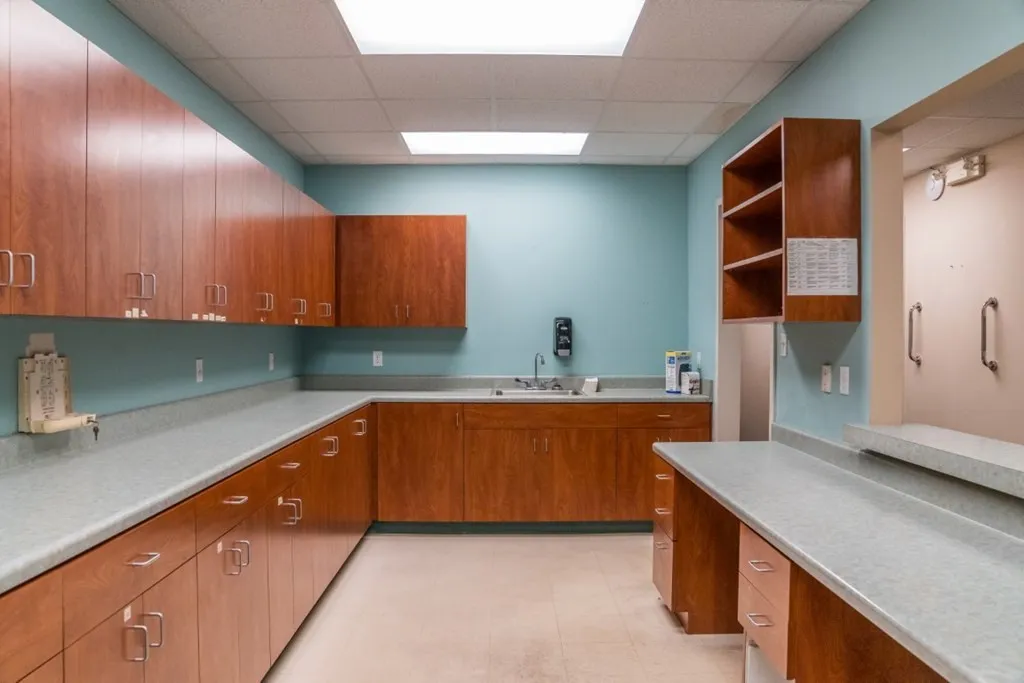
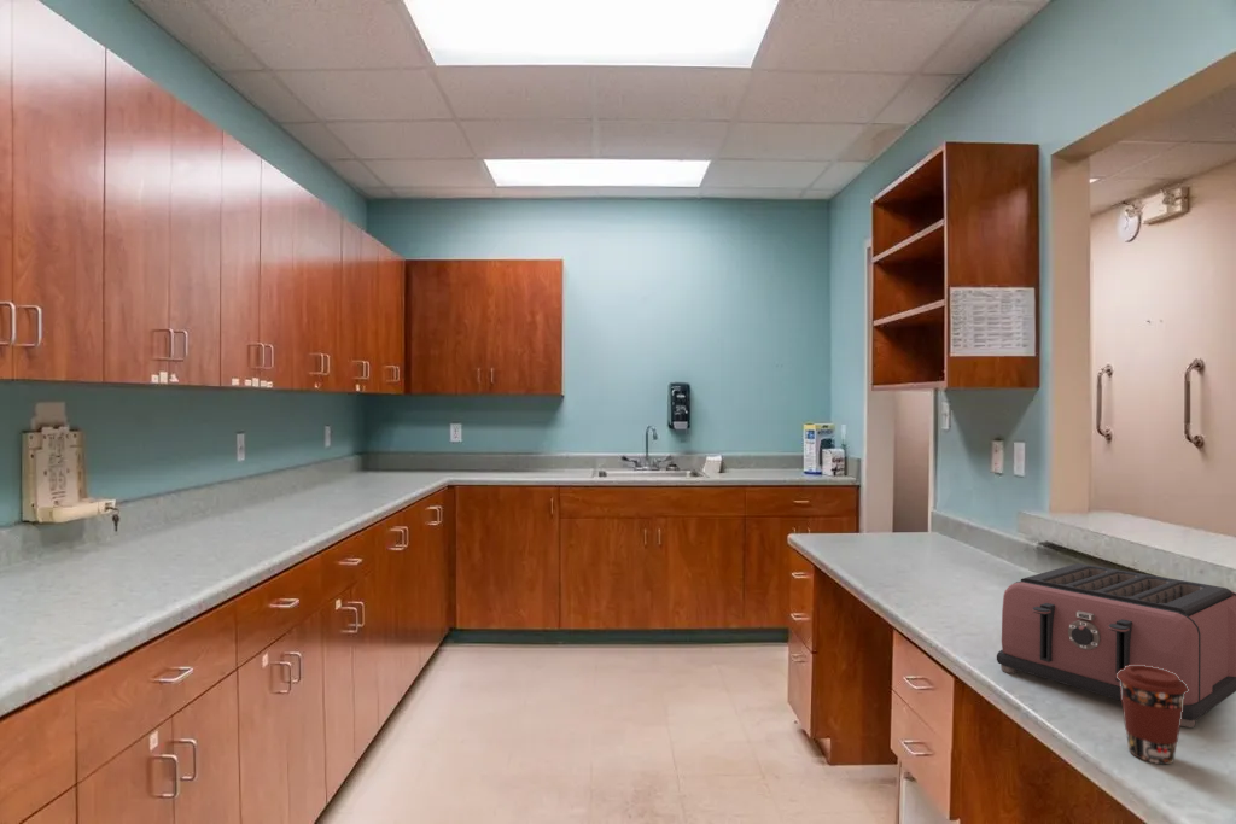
+ toaster (1118, 631)
+ coffee cup (1150, 713)
